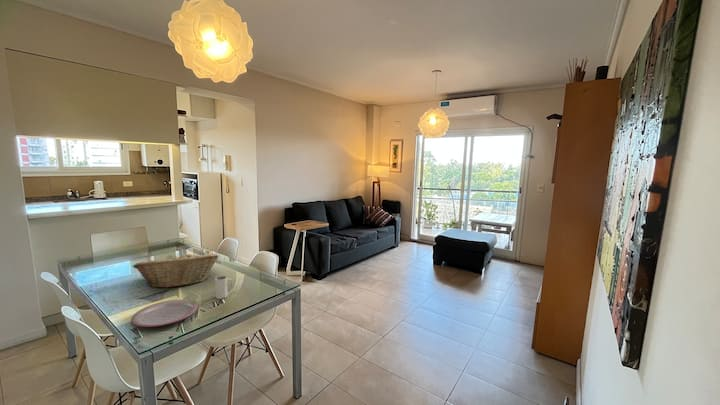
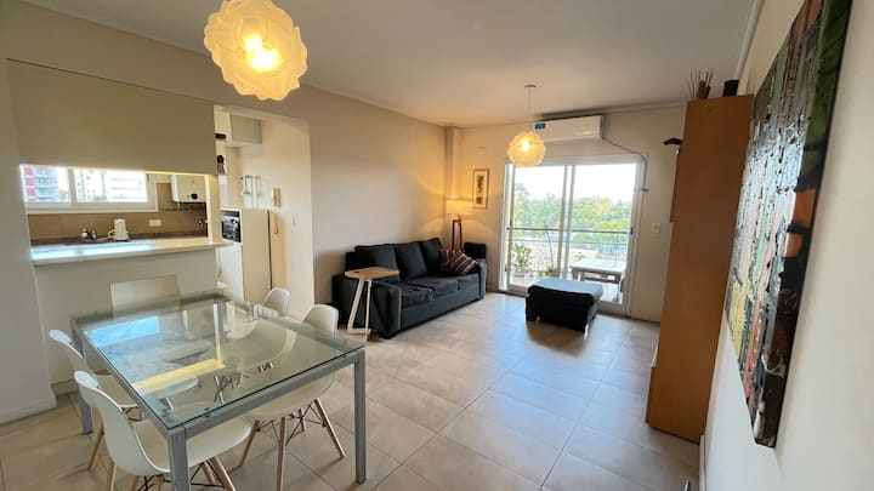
- fruit basket (178, 266)
- mug (224, 286)
- plate (166, 313)
